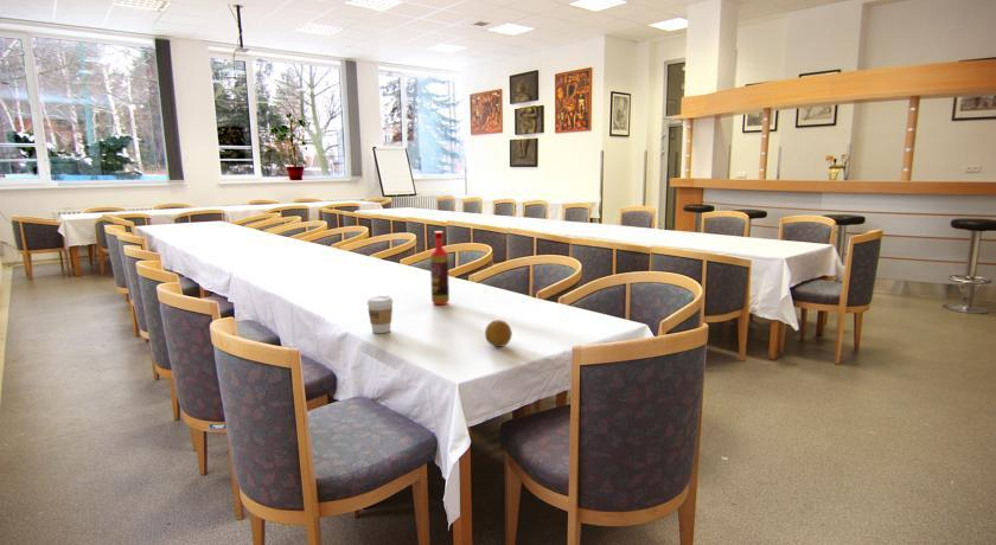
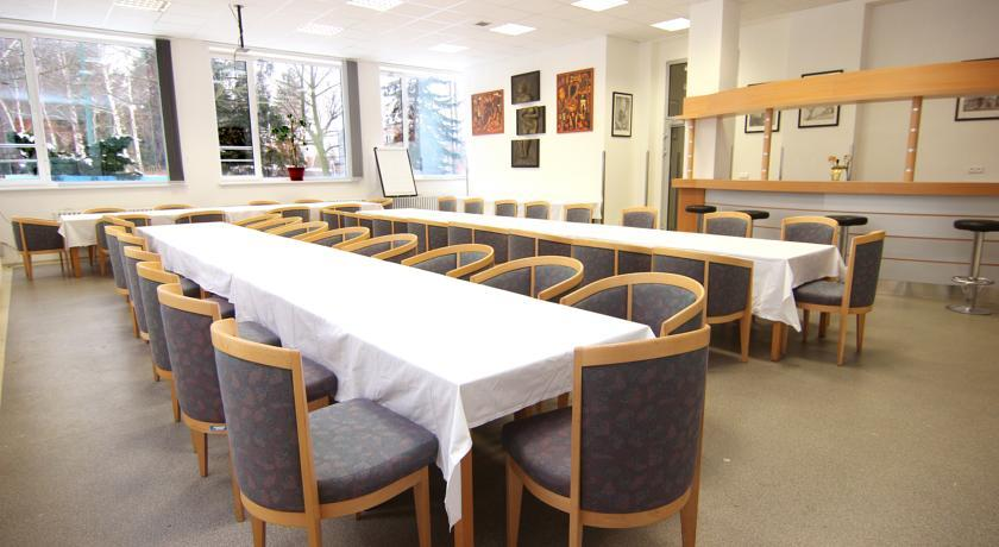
- fruit (498, 333)
- bottle (439, 267)
- coffee cup (379, 314)
